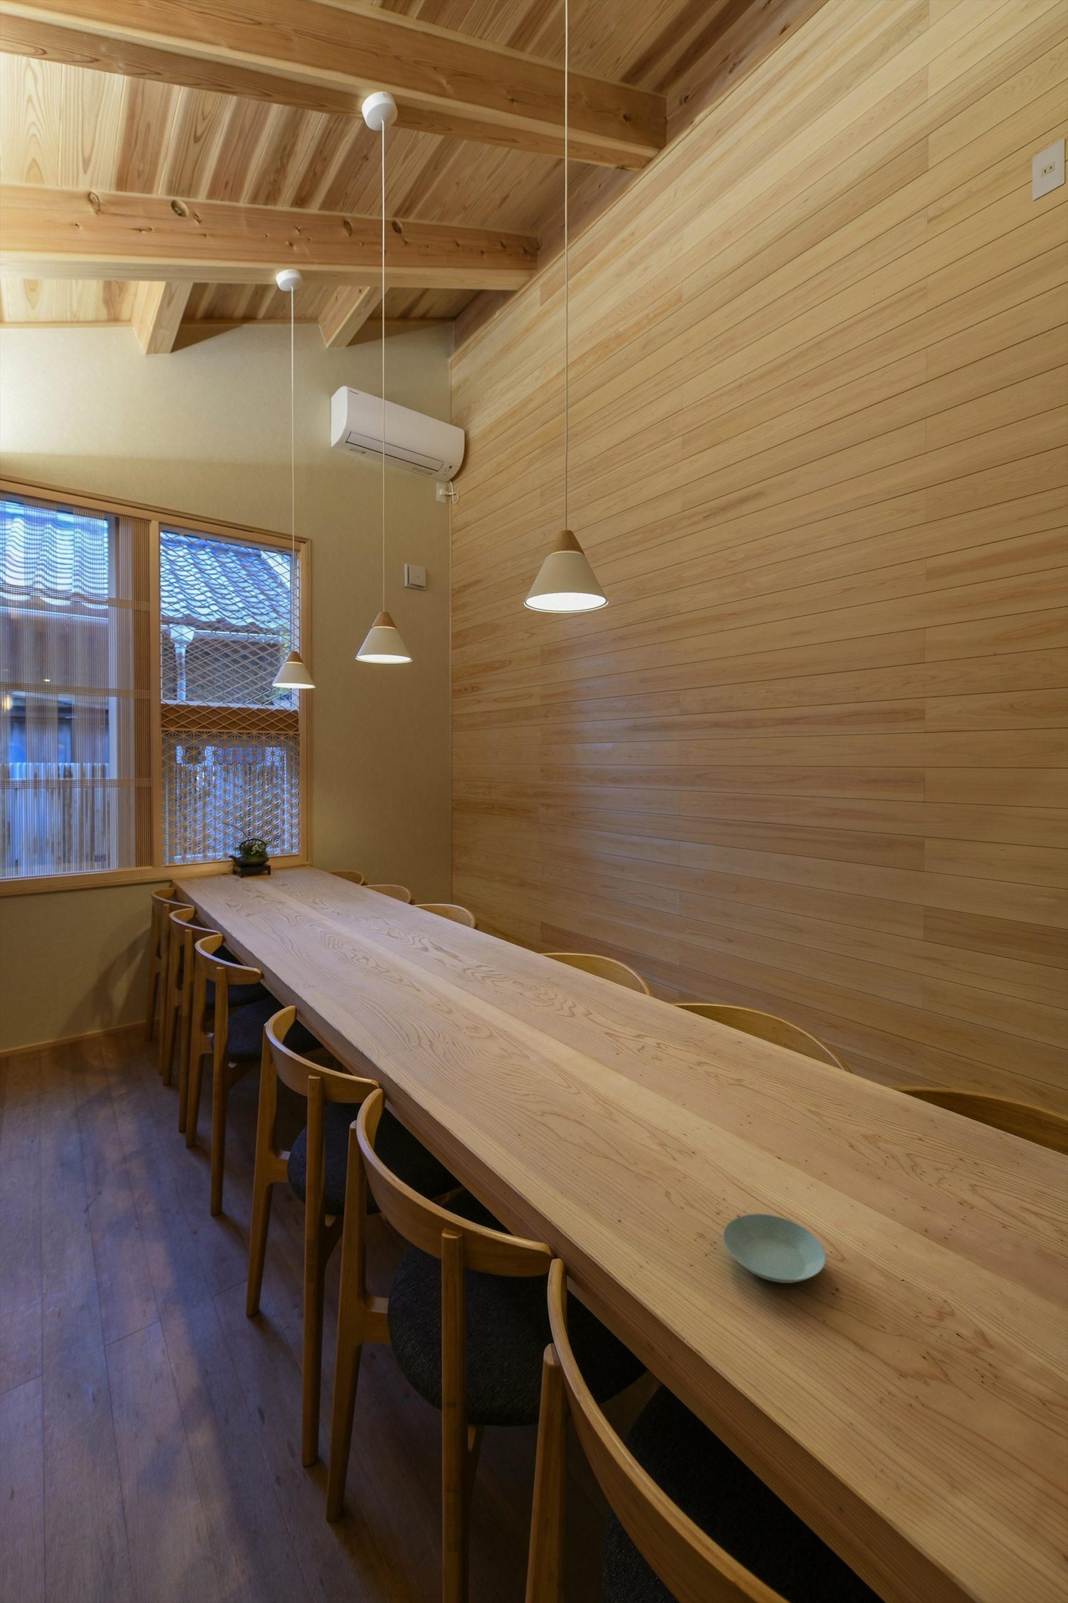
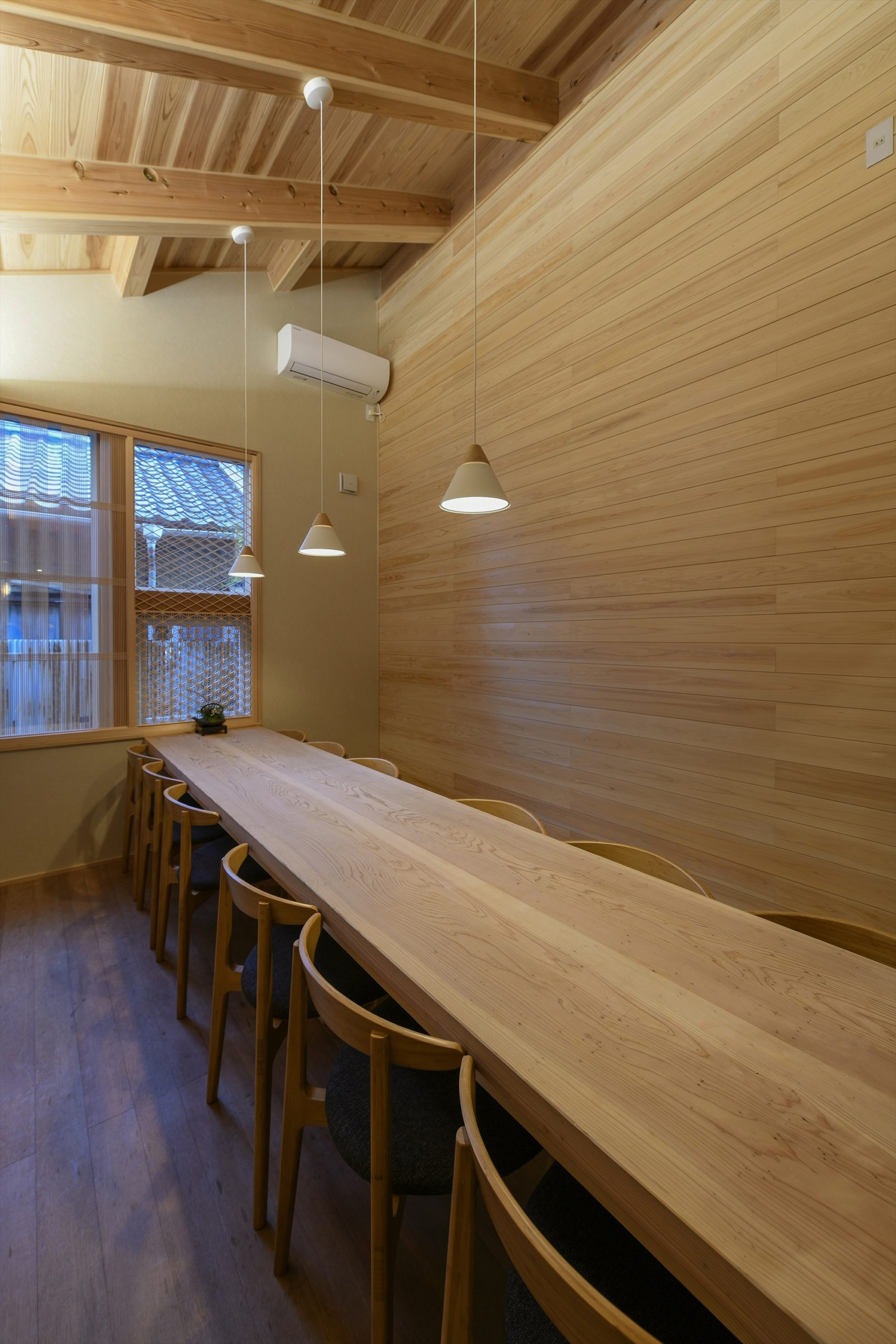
- saucer (772, 1252)
